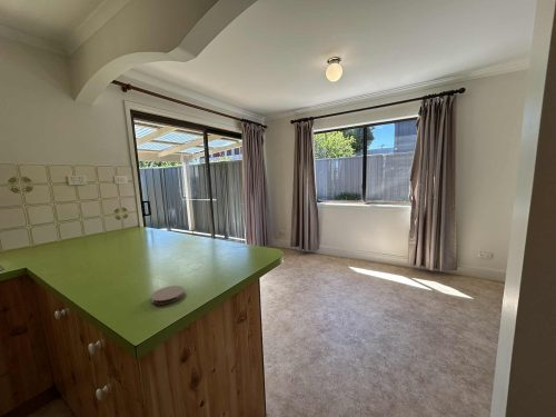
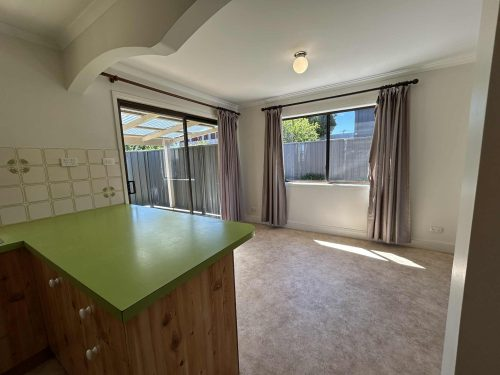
- coaster (168, 294)
